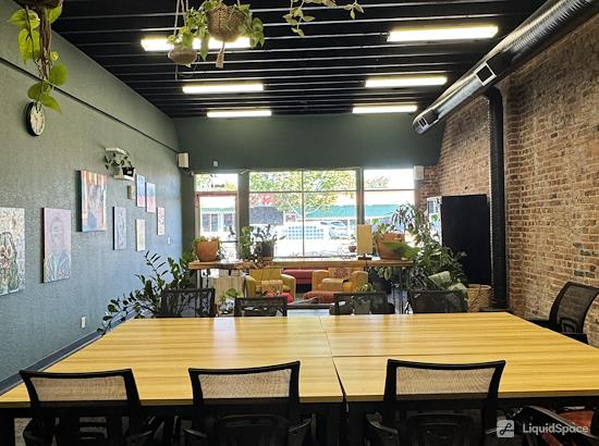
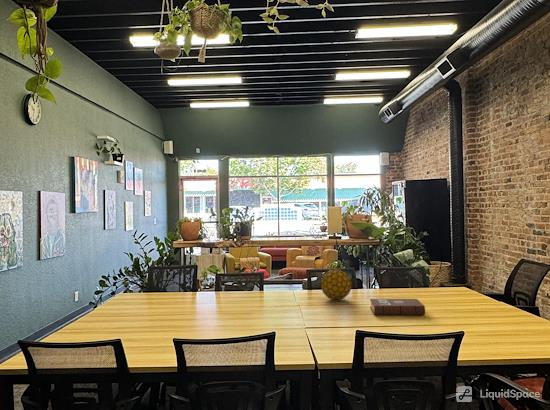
+ book (396, 306)
+ decorative ball (336, 284)
